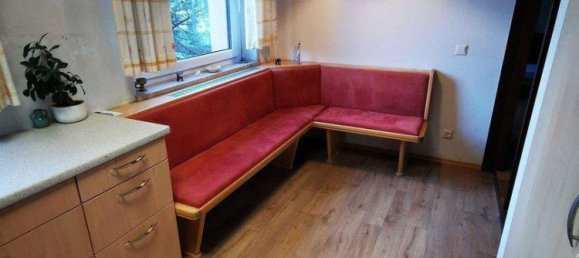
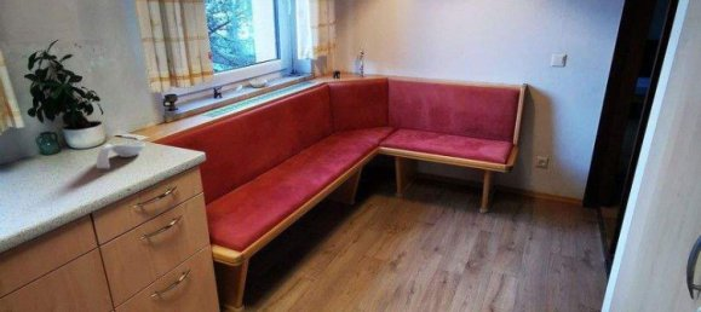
+ spoon rest (120, 150)
